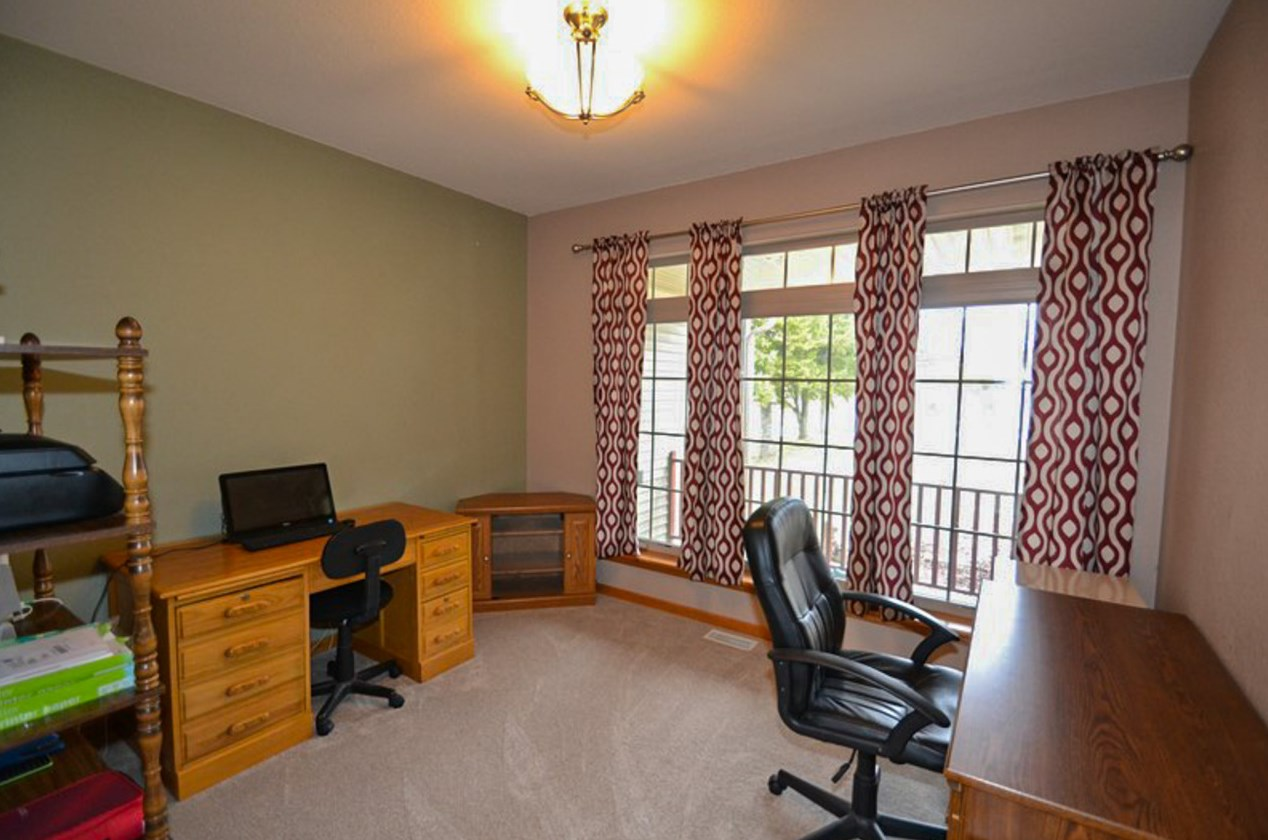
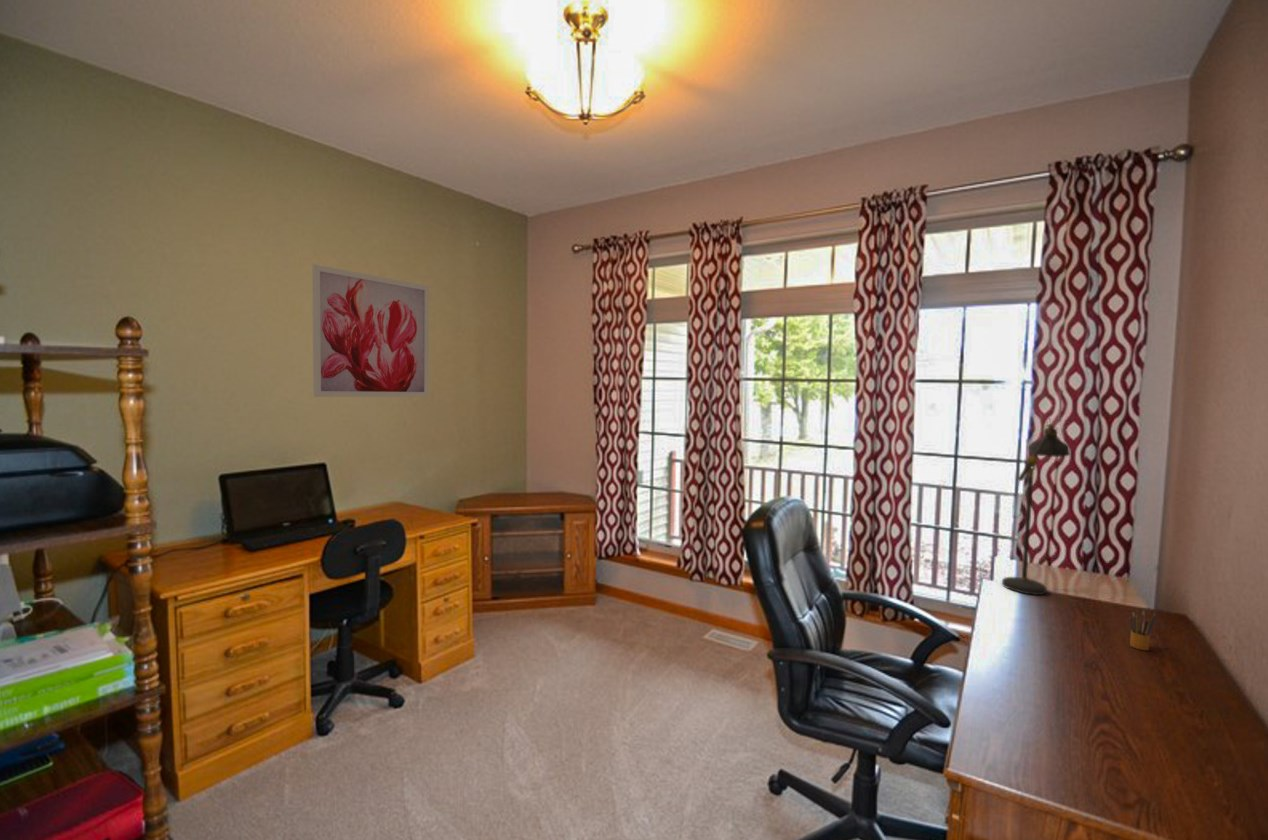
+ wall art (375, 336)
+ desk lamp (1031, 501)
+ pencil box (1142, 629)
